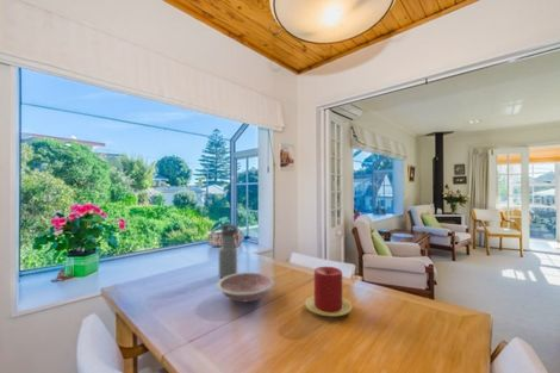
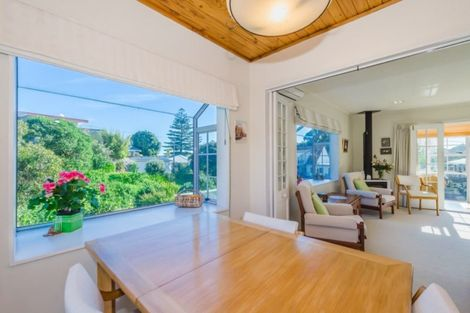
- bowl (245, 290)
- water bottle (228, 249)
- candle (328, 288)
